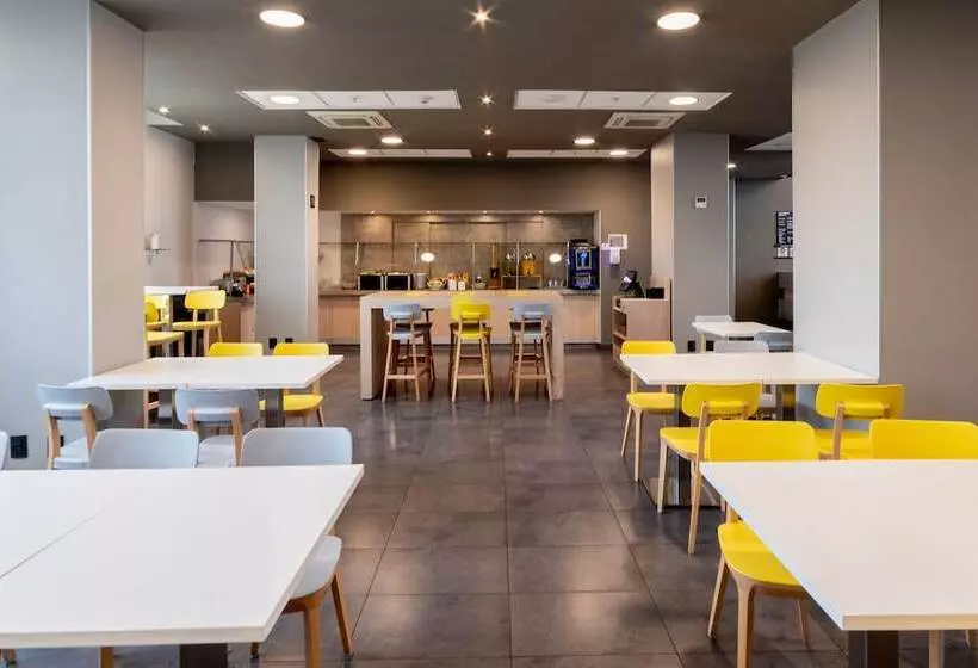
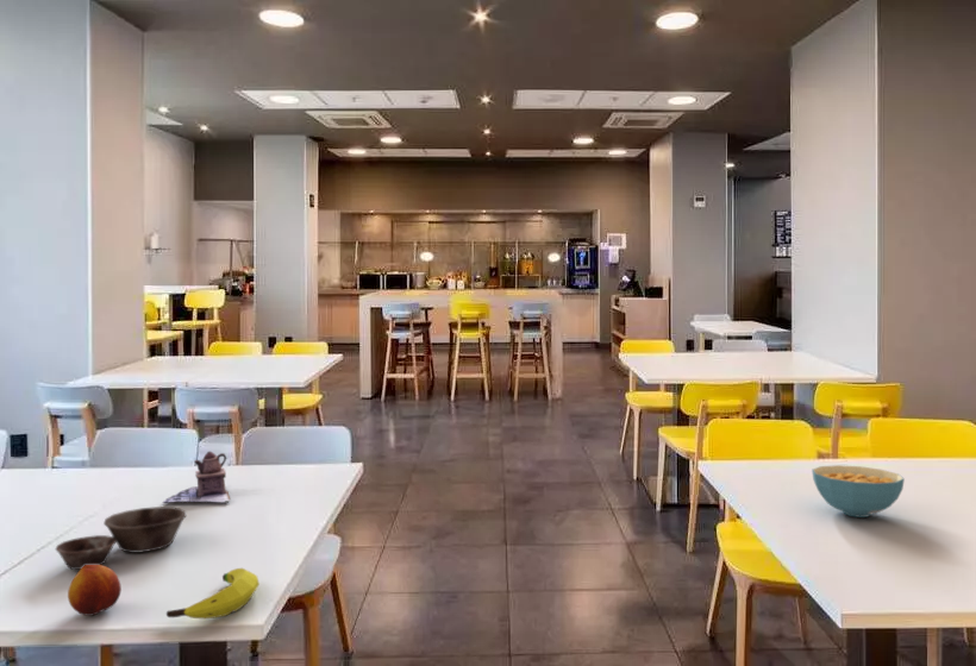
+ teapot (207, 472)
+ fruit (94, 588)
+ cereal bowl (856, 494)
+ banana (217, 592)
+ bowl (124, 536)
